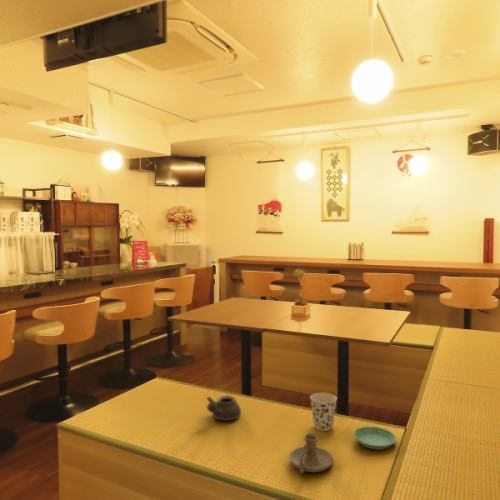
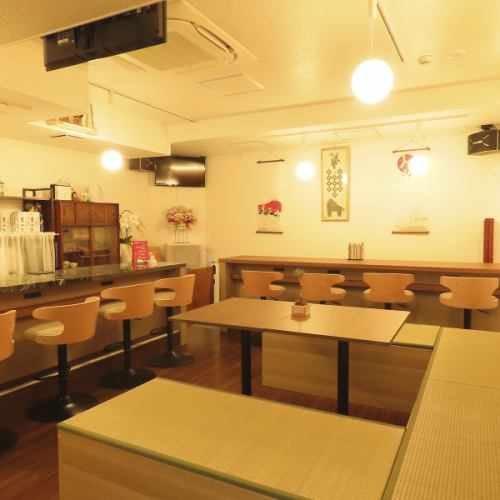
- saucer (374, 439)
- cup (323, 412)
- candle holder (309, 453)
- teapot (220, 407)
